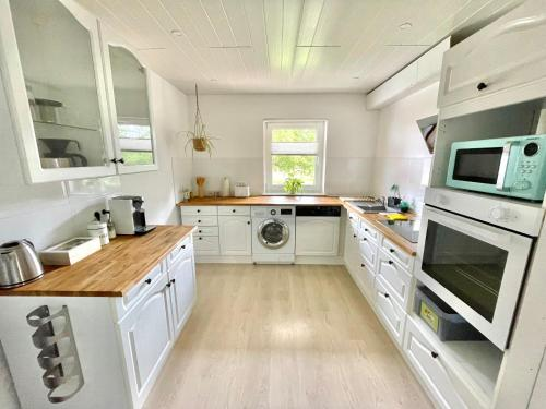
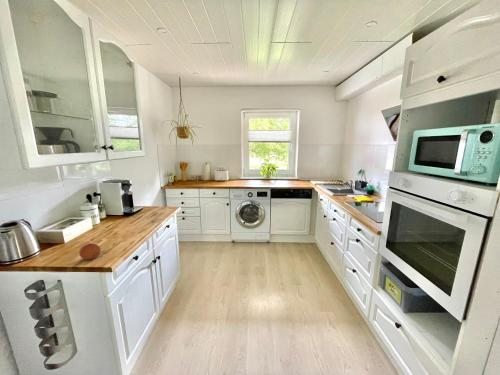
+ fruit (90, 250)
